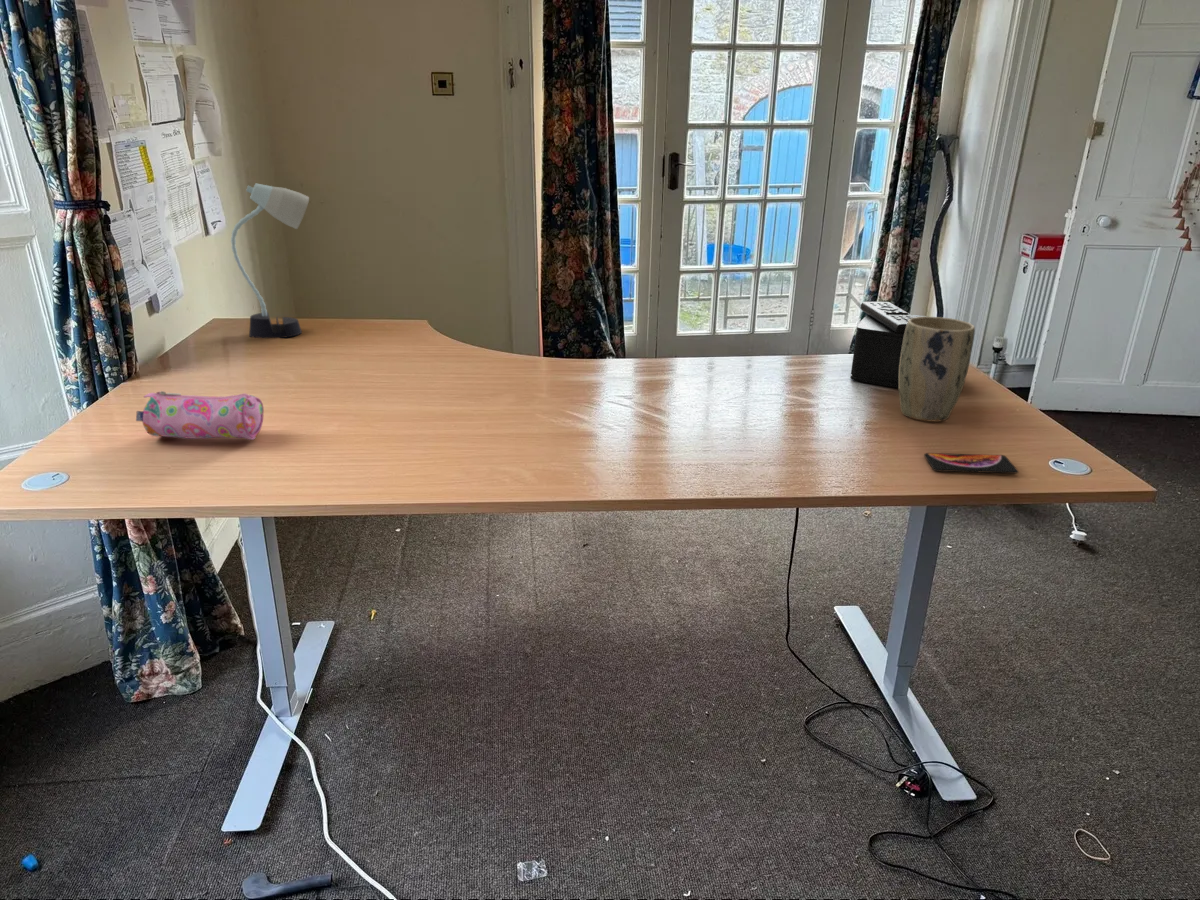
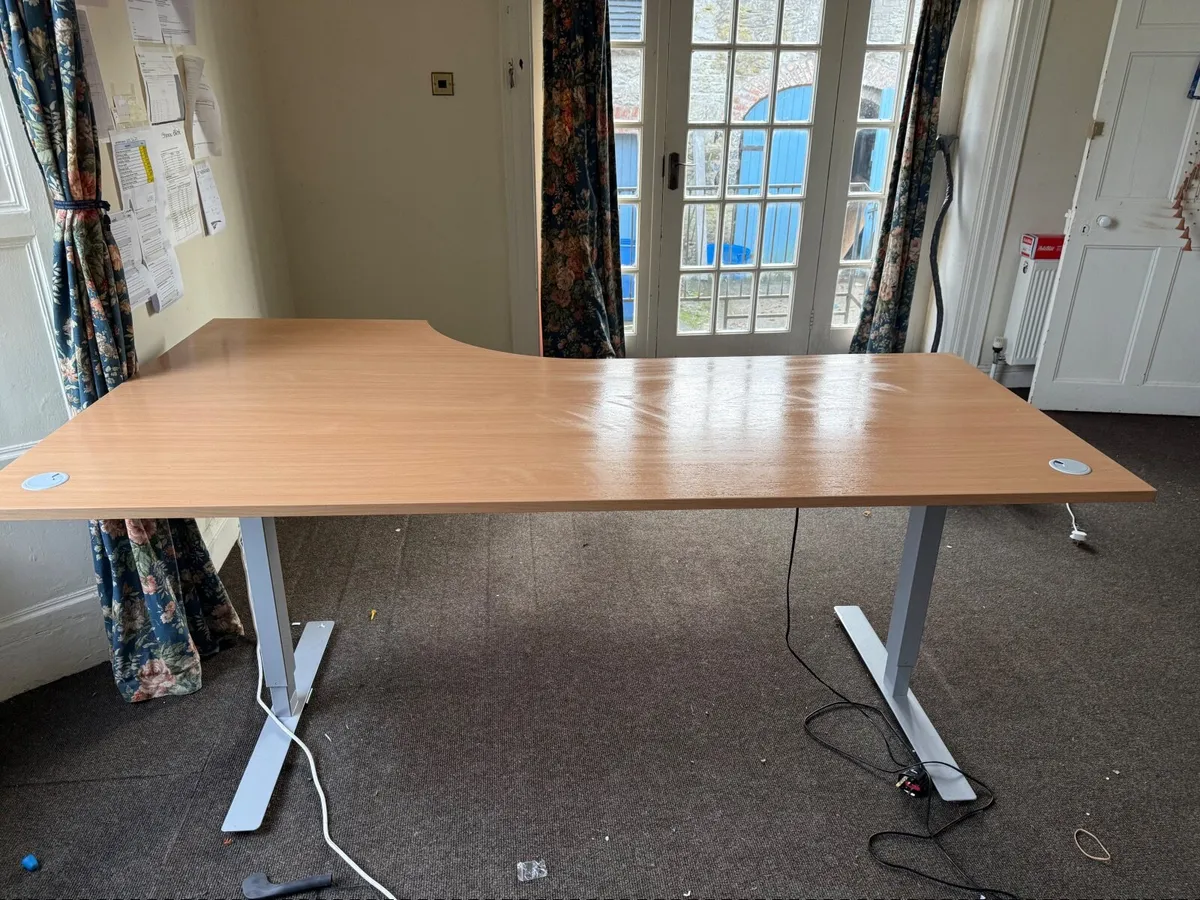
- pencil case (202, 415)
- smartphone (970, 463)
- desk lamp (247, 275)
- speaker (902, 343)
- plant pot (932, 369)
